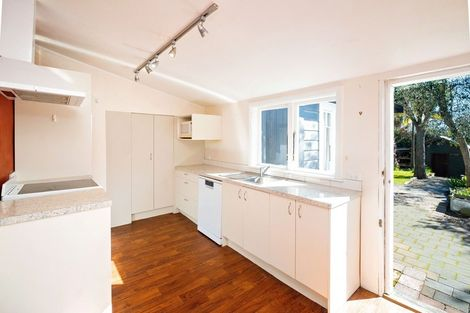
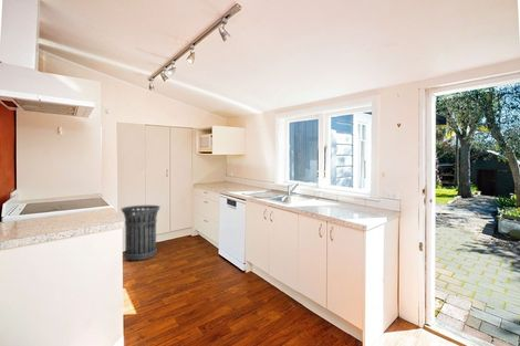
+ trash can (141, 231)
